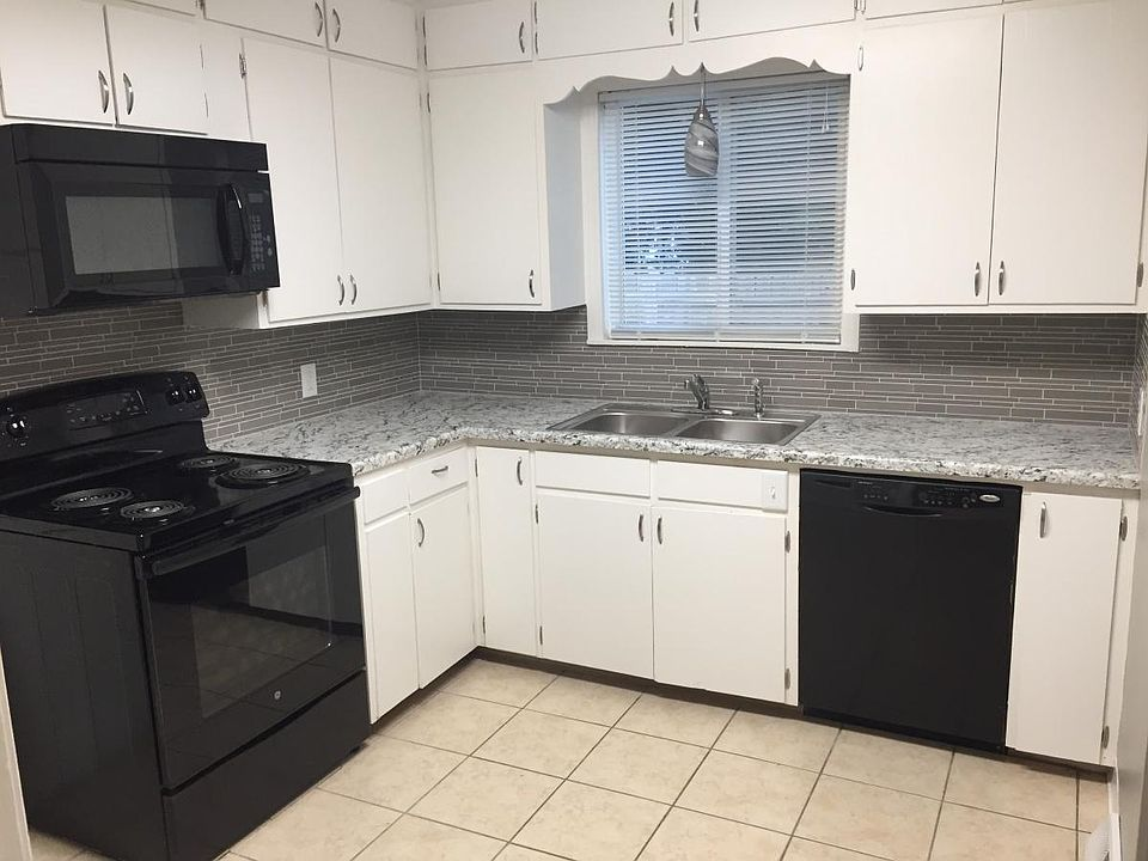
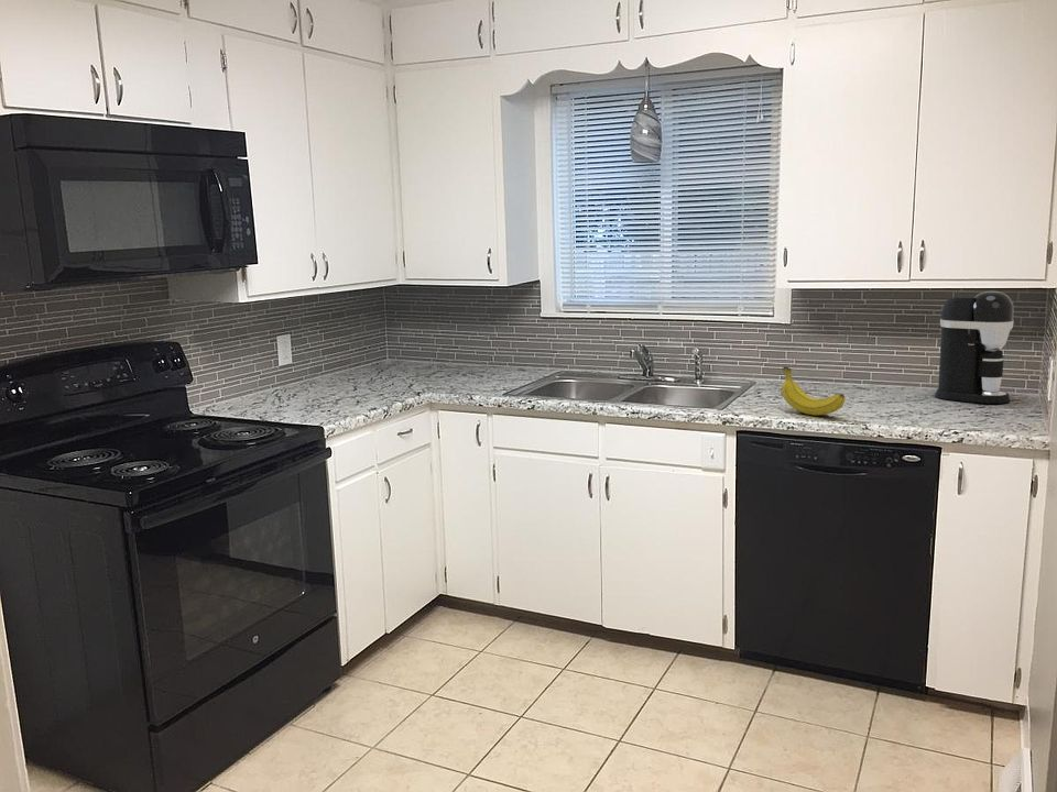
+ fruit (809, 396)
+ coffee maker (974, 344)
